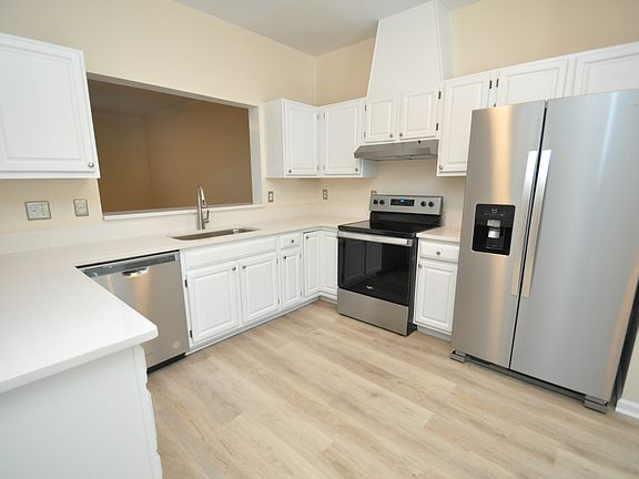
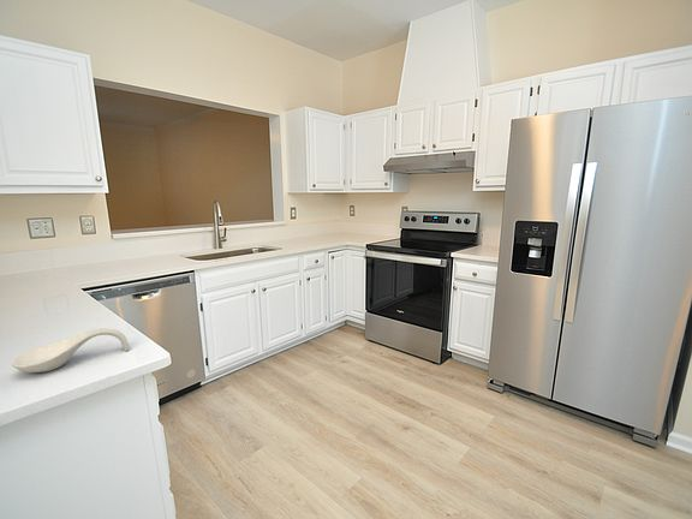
+ spoon rest (73, 347)
